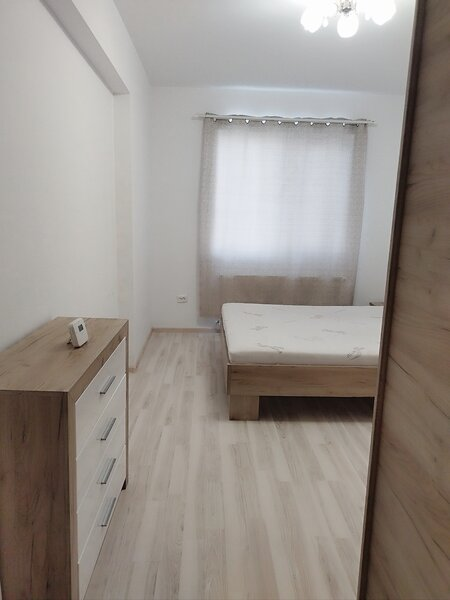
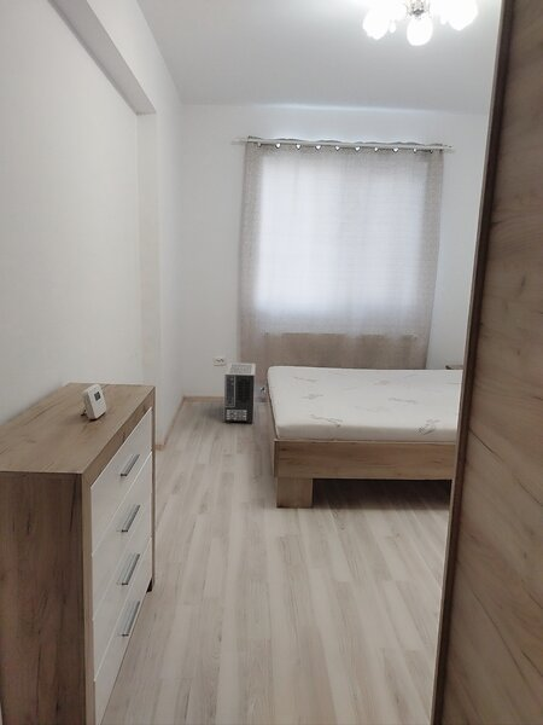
+ air purifier (240, 392)
